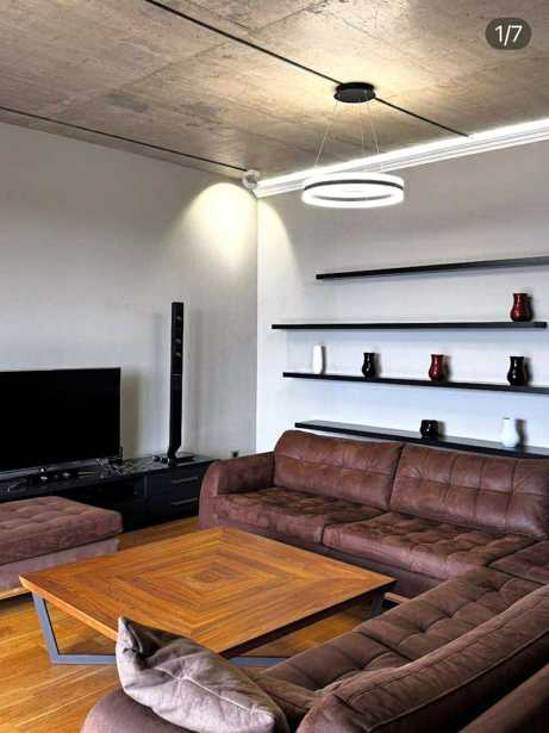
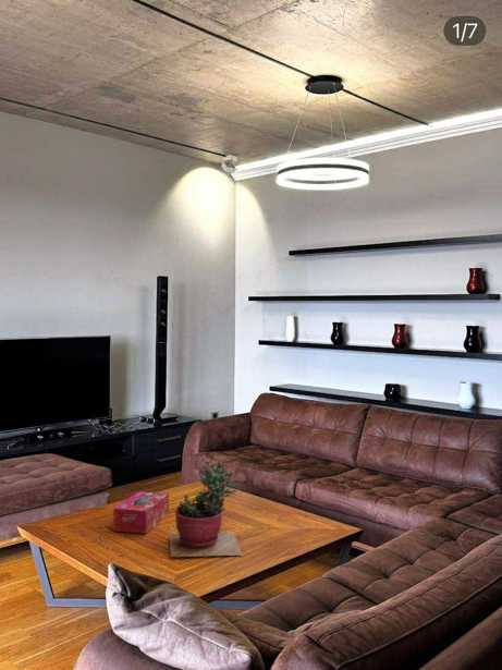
+ tissue box (142, 511)
+ succulent plant (204, 504)
